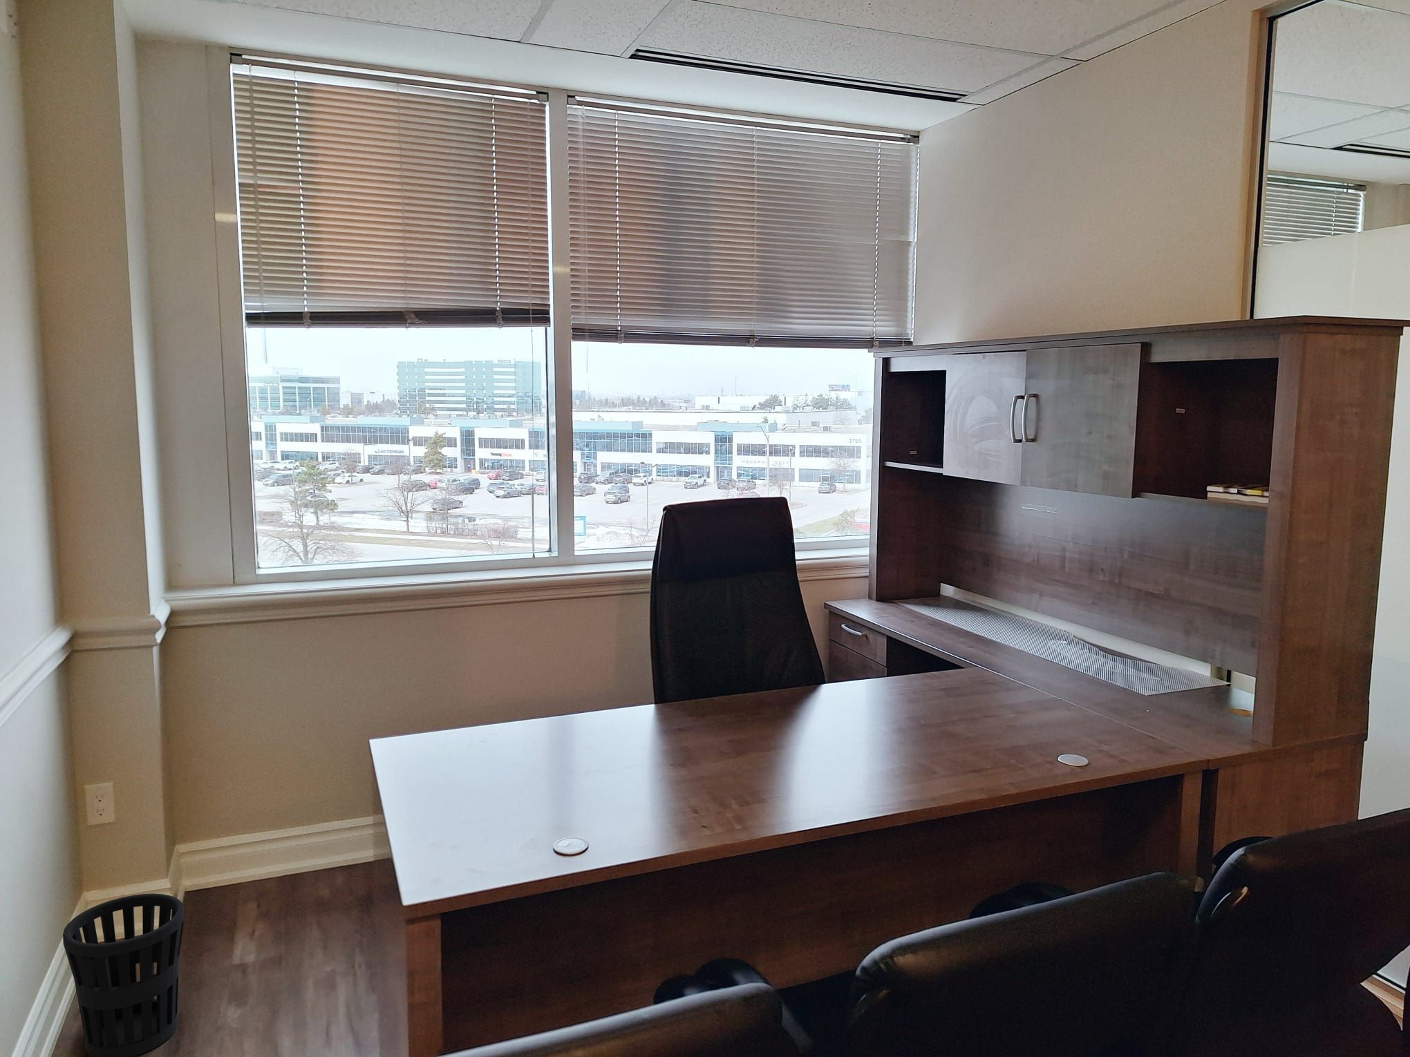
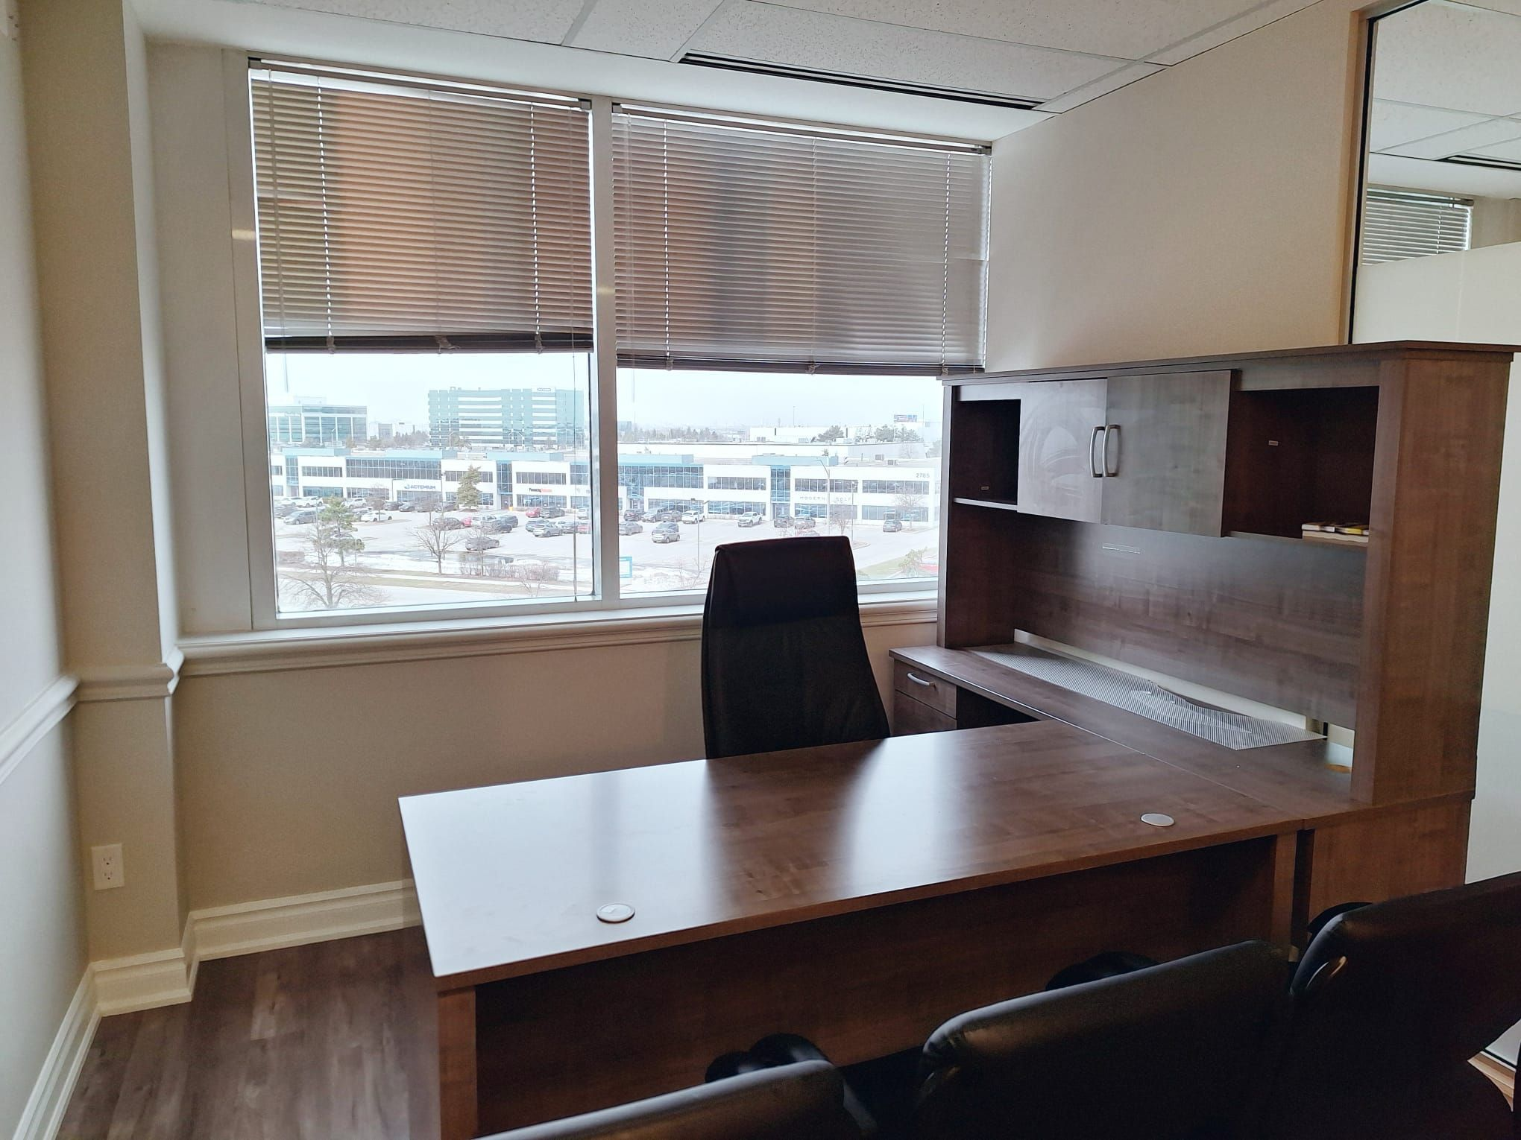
- wastebasket (129, 976)
